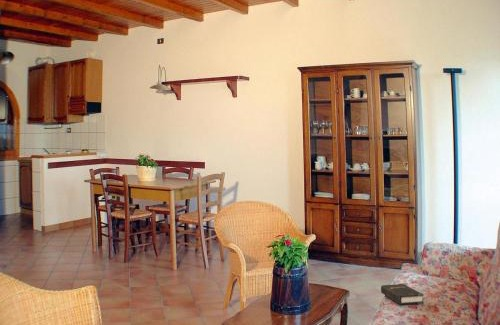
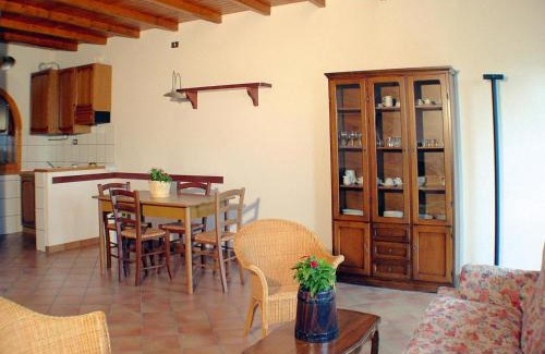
- hardback book (401, 293)
